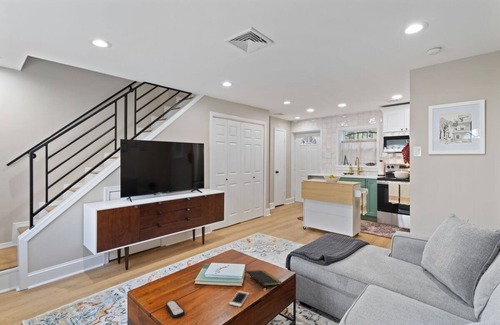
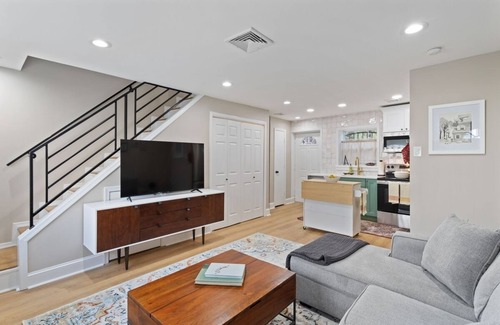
- notepad (263, 277)
- cell phone (239, 298)
- remote control (174, 308)
